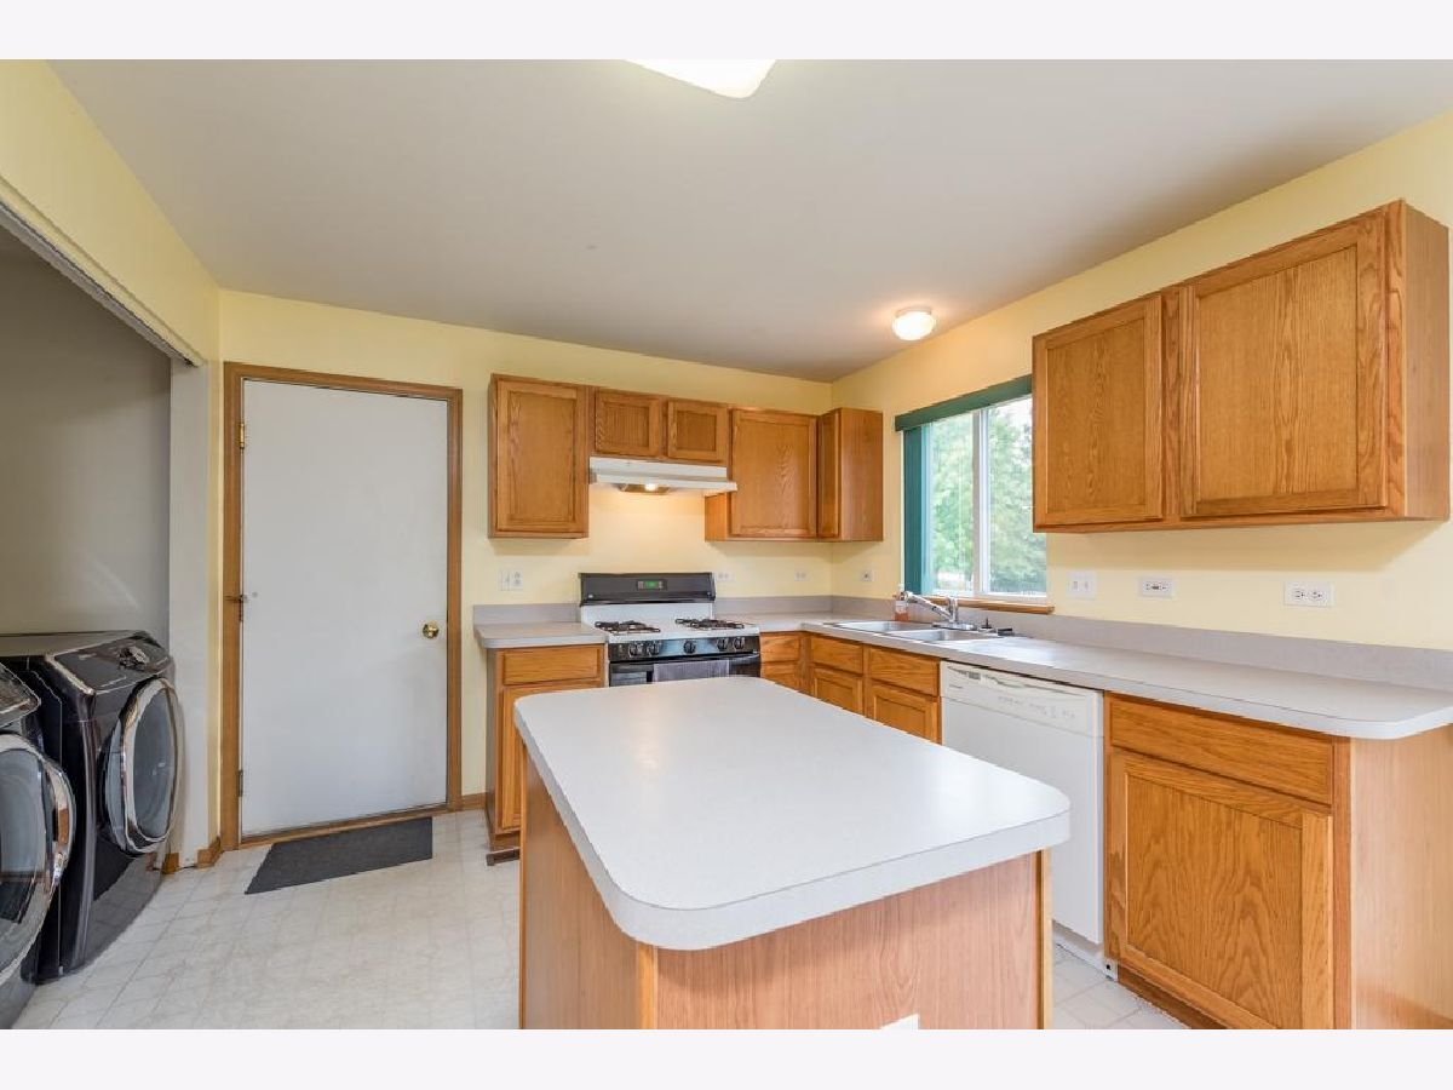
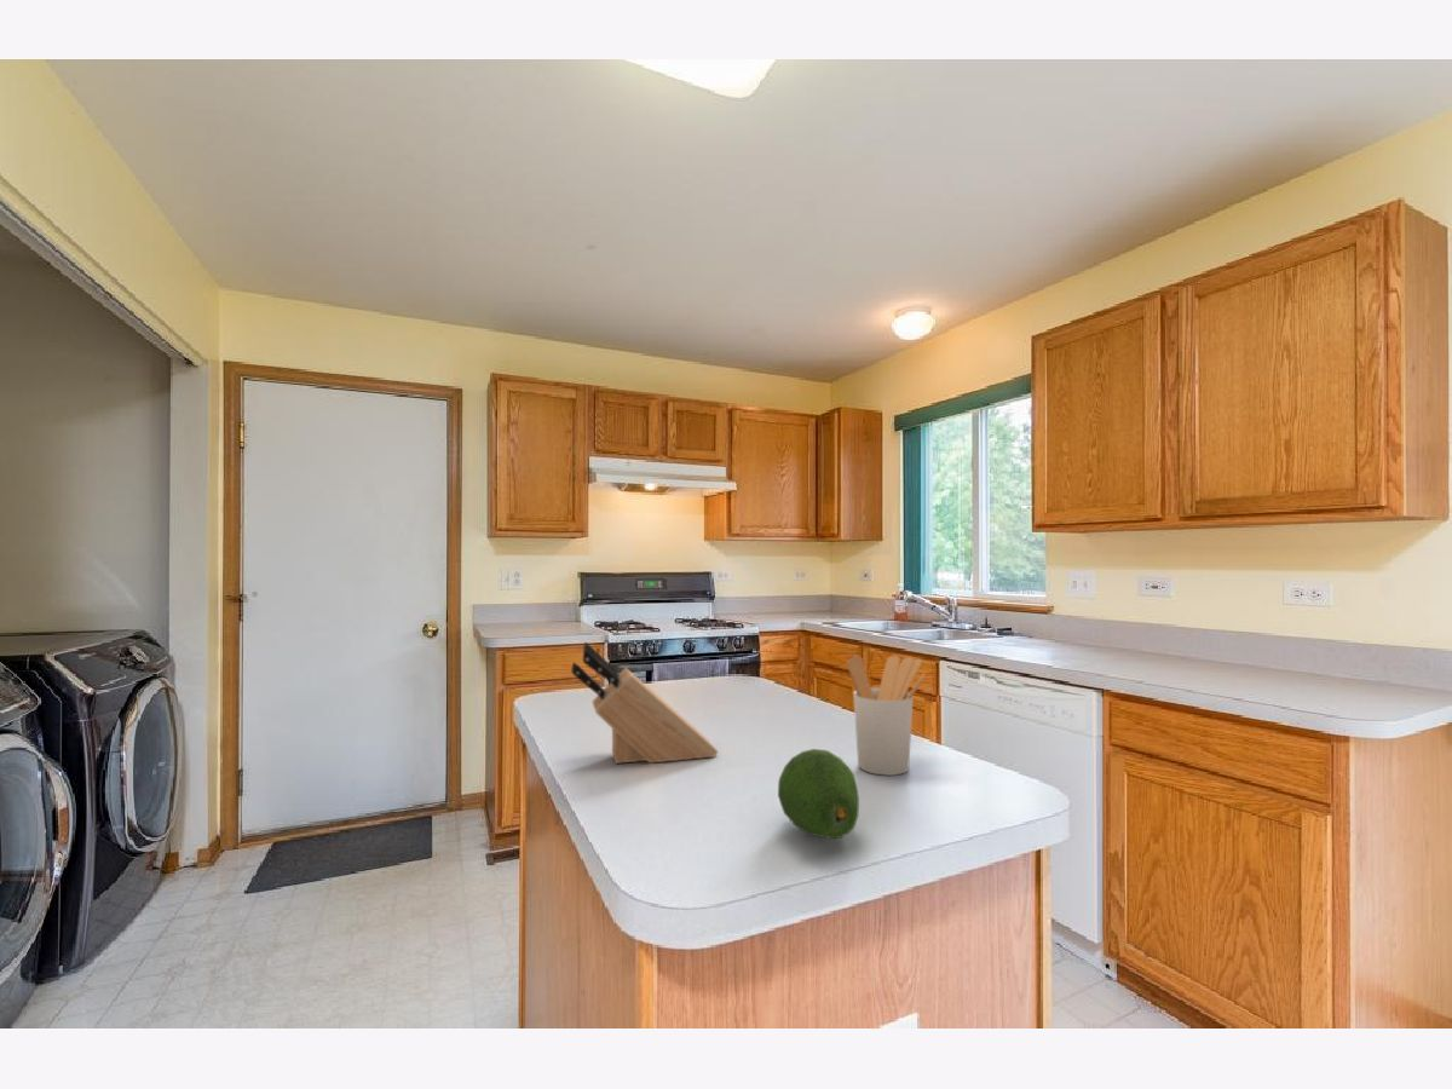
+ utensil holder (889, 709)
+ knife block (644, 698)
+ fruit (819, 794)
